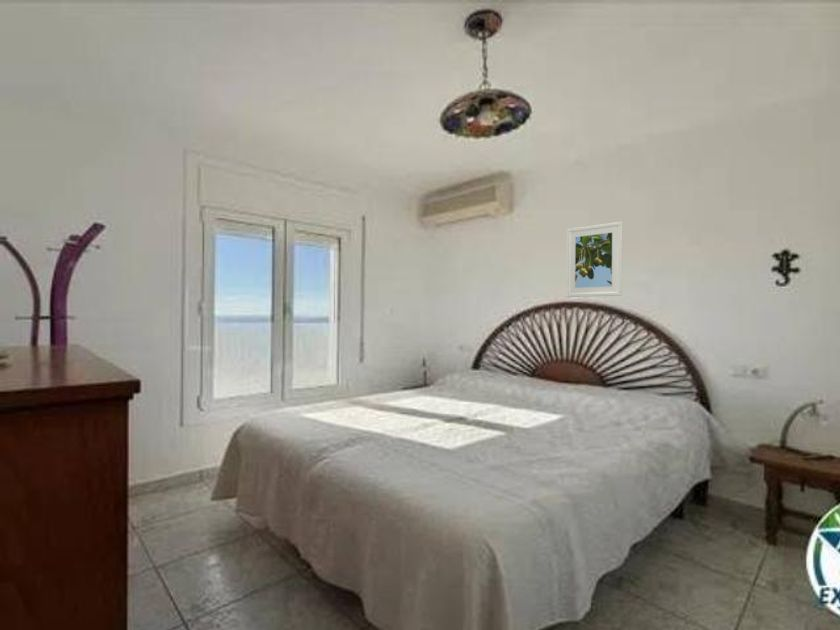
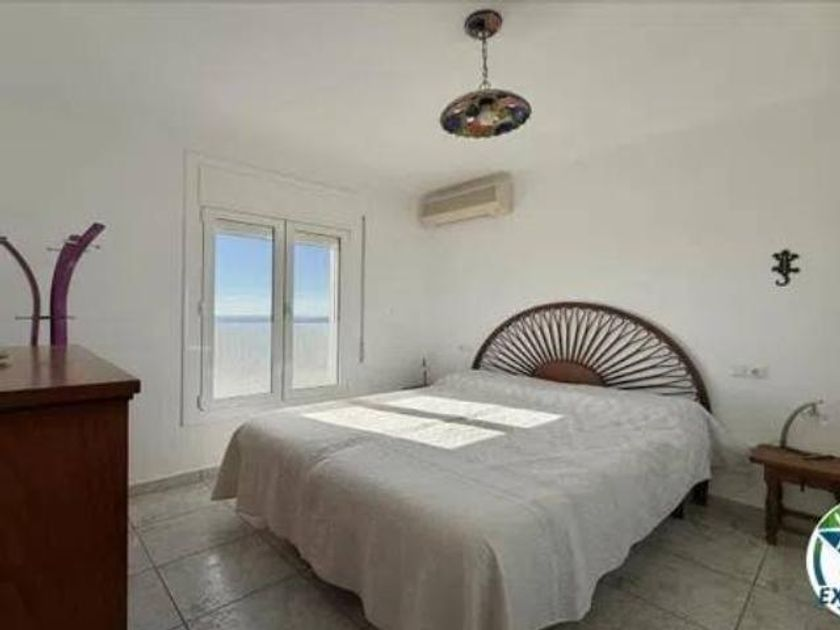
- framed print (593, 261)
